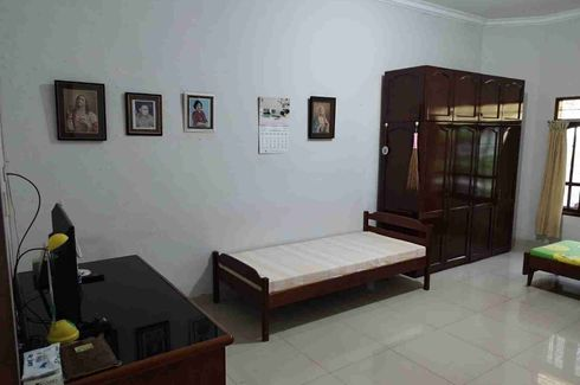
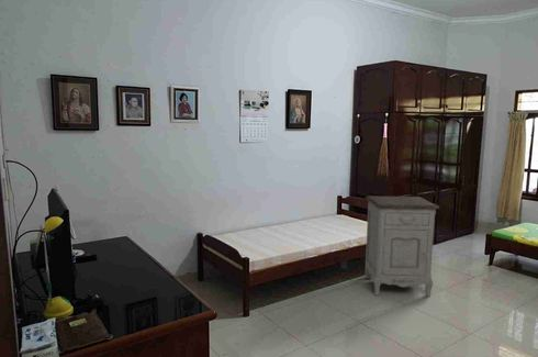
+ nightstand (399, 245)
